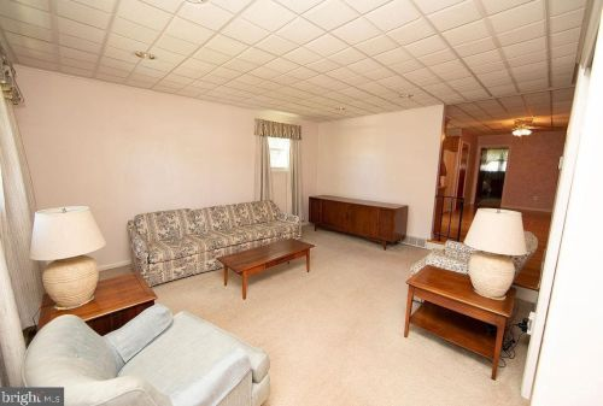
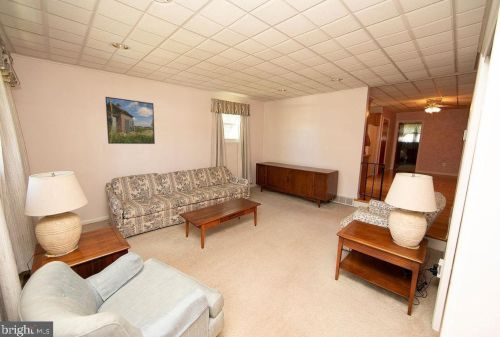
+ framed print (132, 122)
